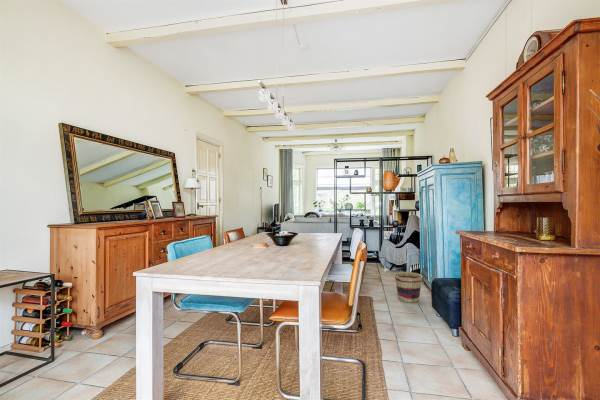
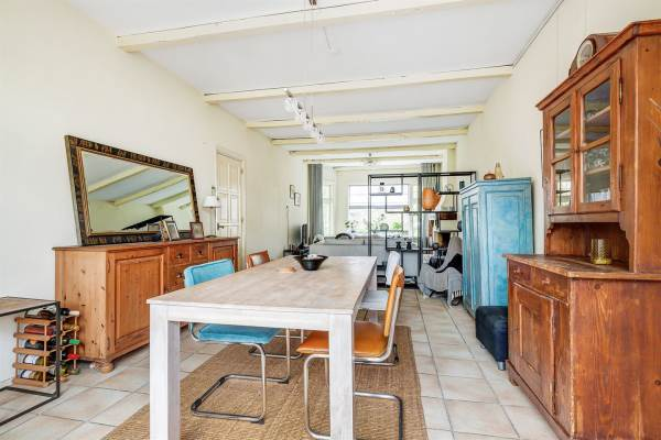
- basket (408, 287)
